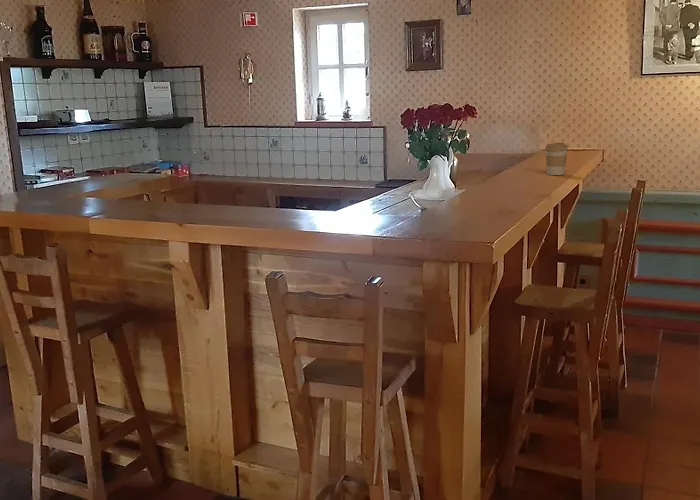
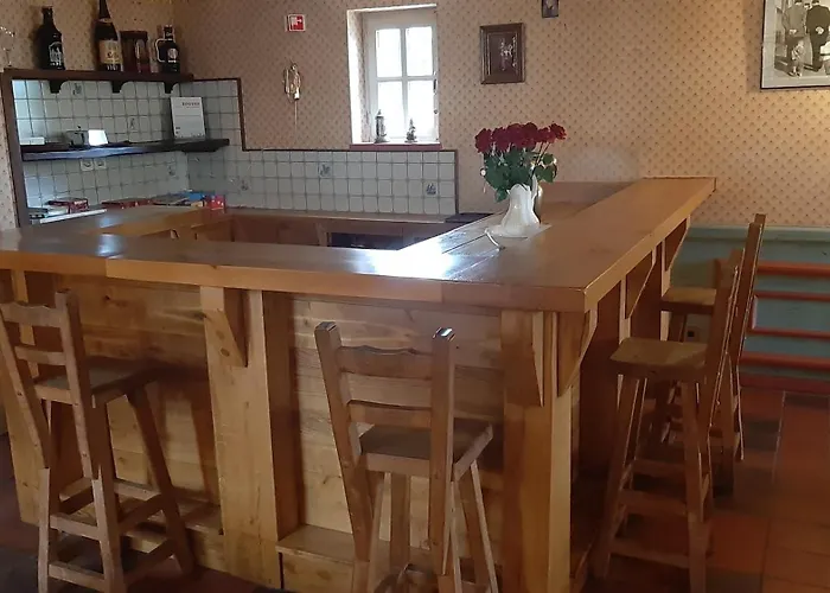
- coffee cup (555, 158)
